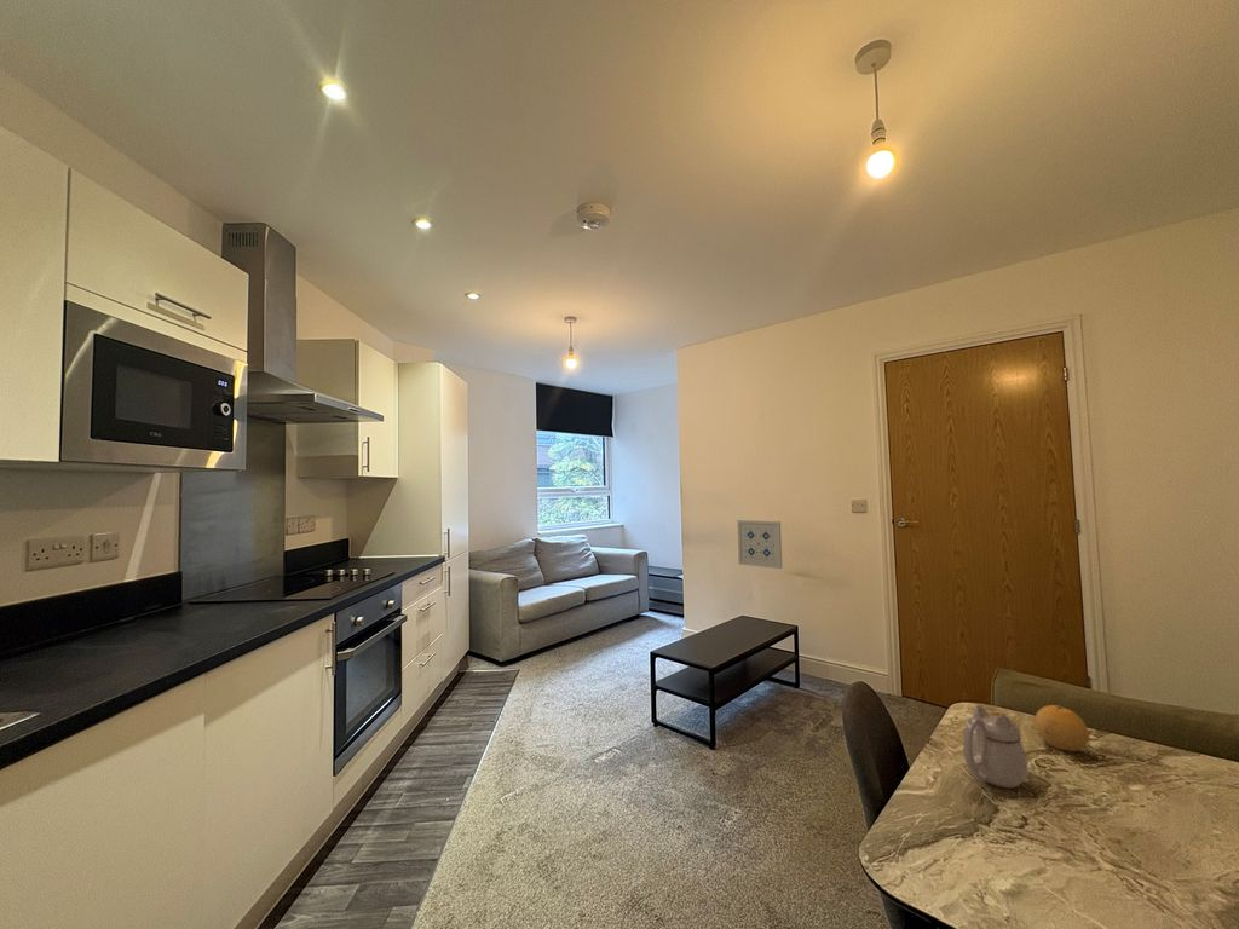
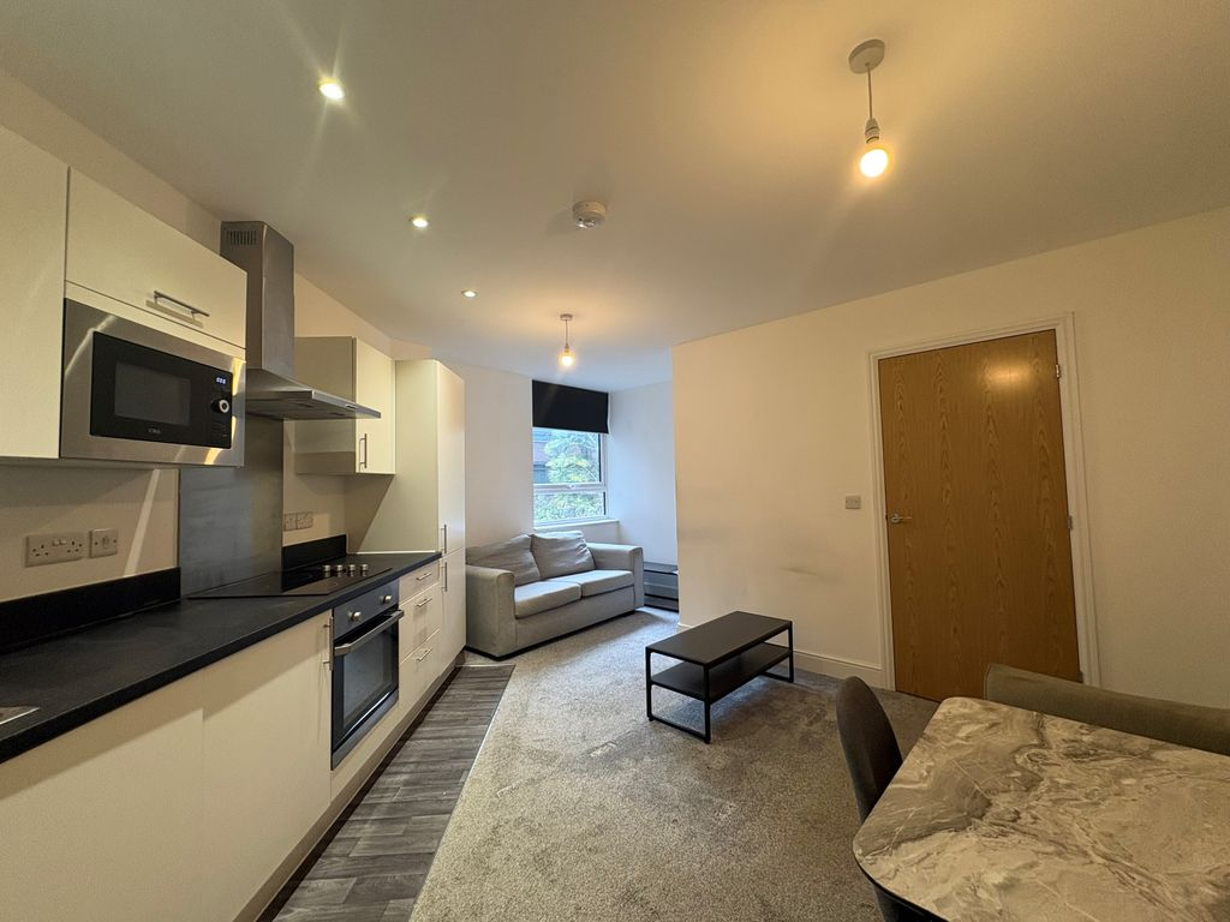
- fruit (1061, 727)
- wall art (759, 543)
- teapot (992, 744)
